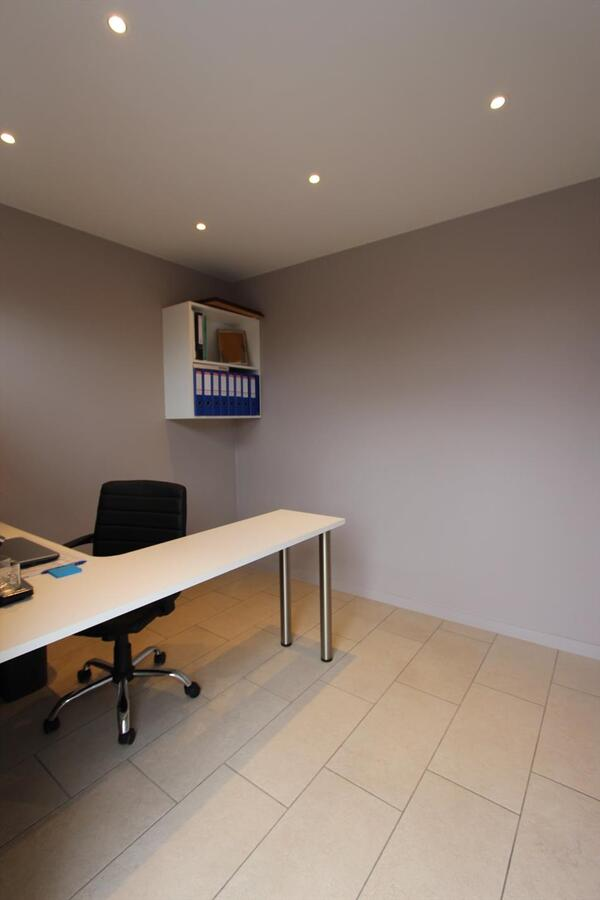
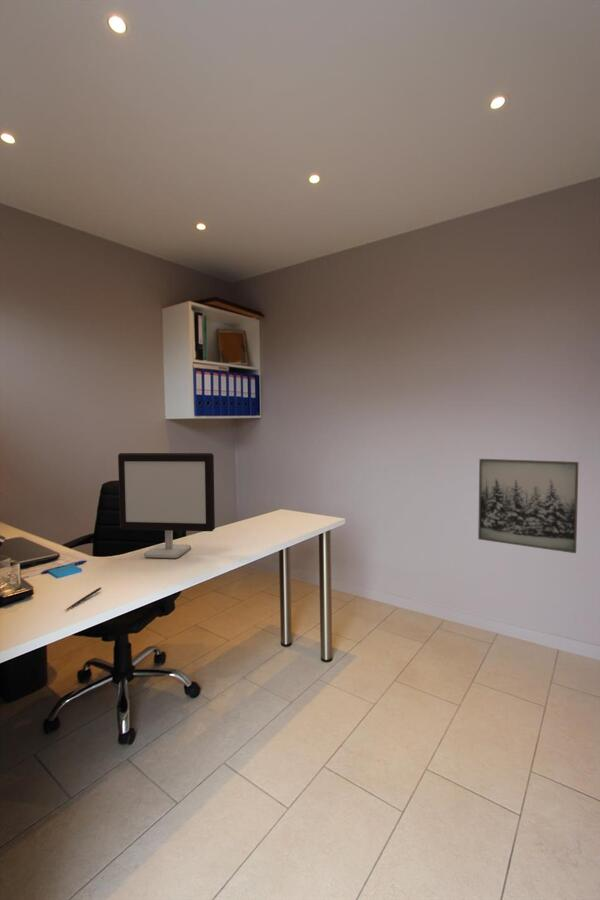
+ pen (83, 598)
+ wall art (525, 503)
+ computer monitor (168, 503)
